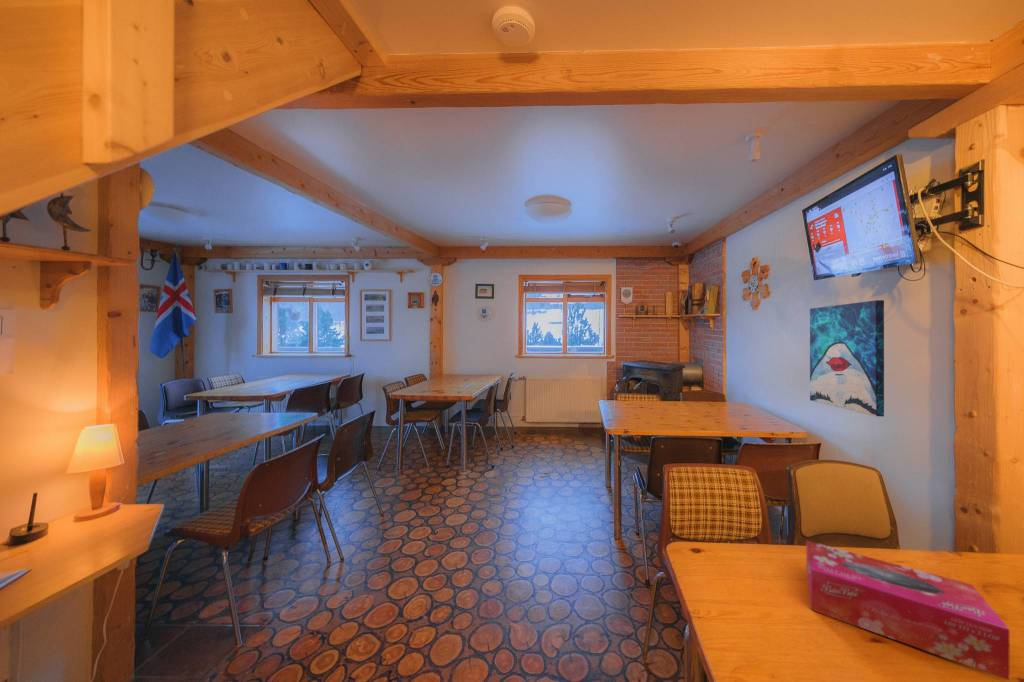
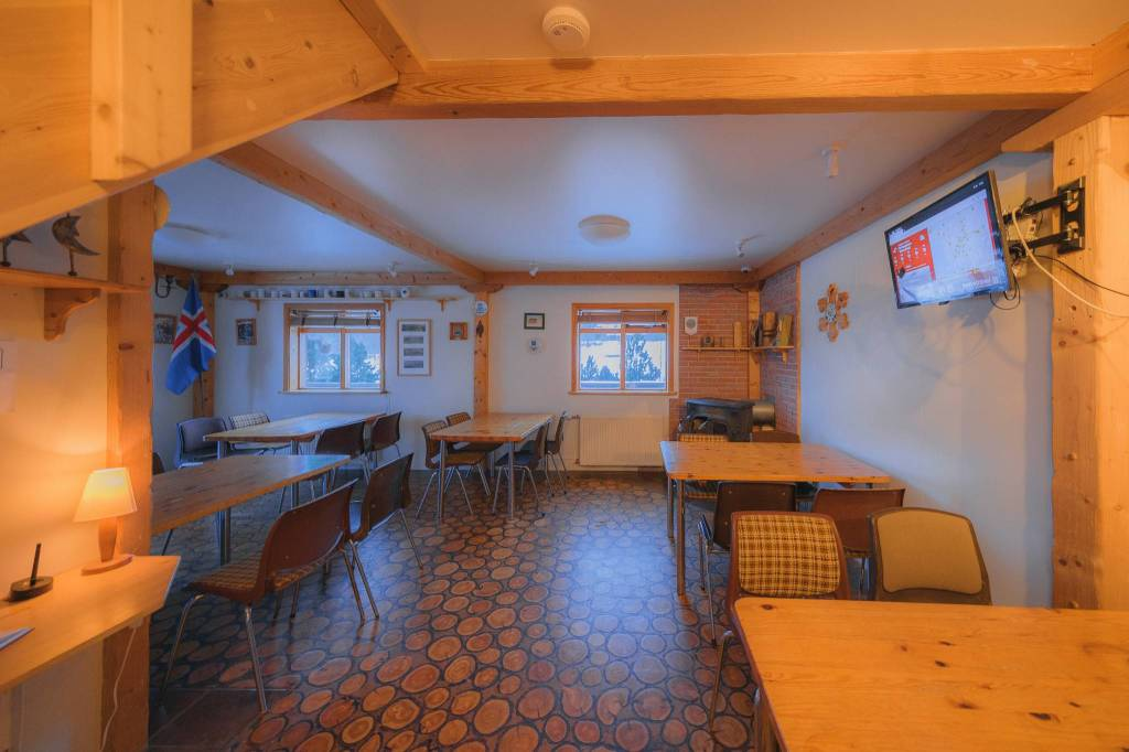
- wall art (842, 356)
- tissue box (889, 597)
